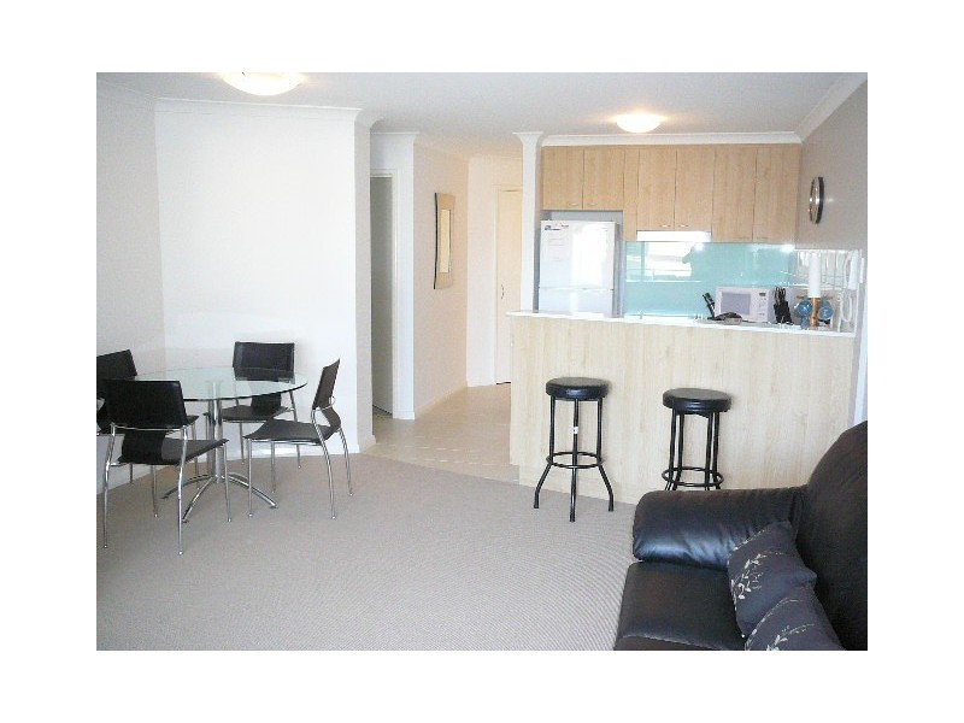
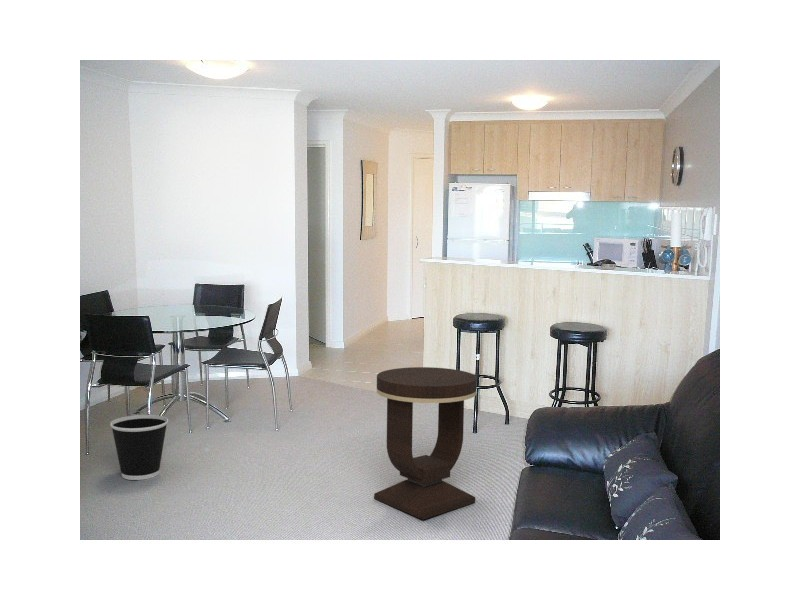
+ wastebasket (140, 447)
+ side table (436, 442)
